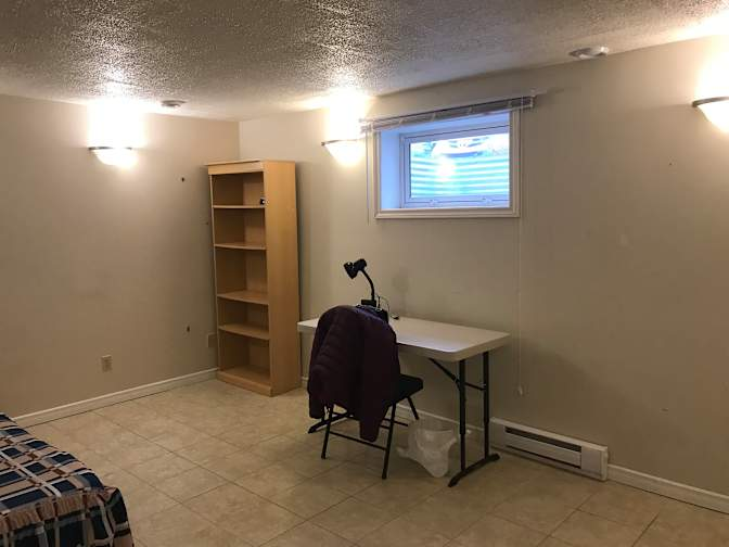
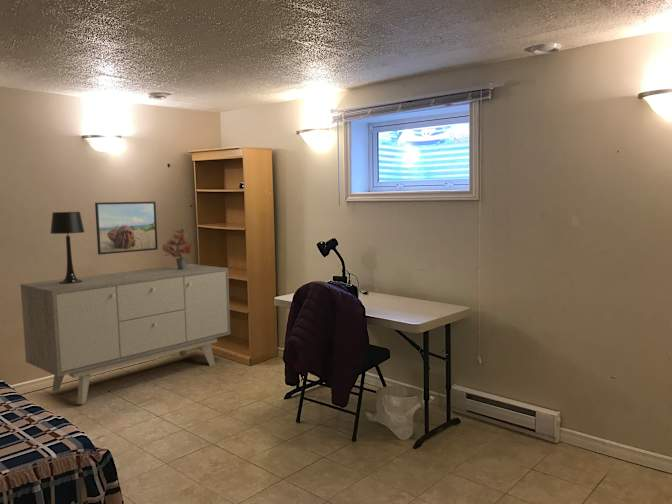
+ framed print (127, 227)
+ potted plant (180, 245)
+ table lamp (68, 247)
+ sideboard (136, 326)
